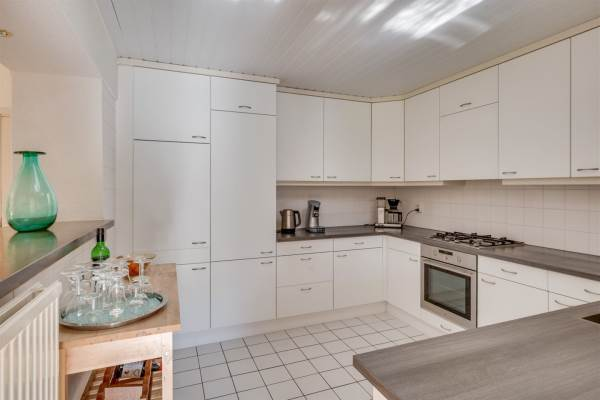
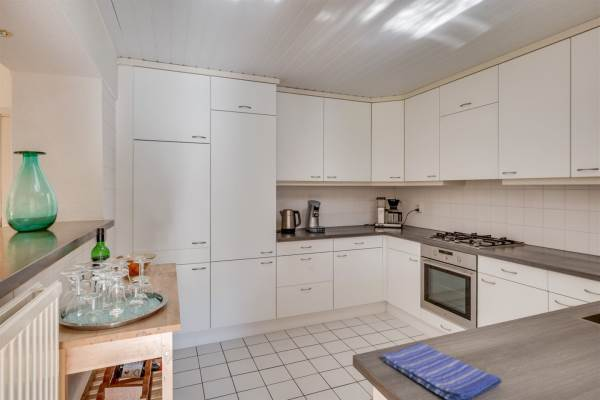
+ dish towel (437, 367)
